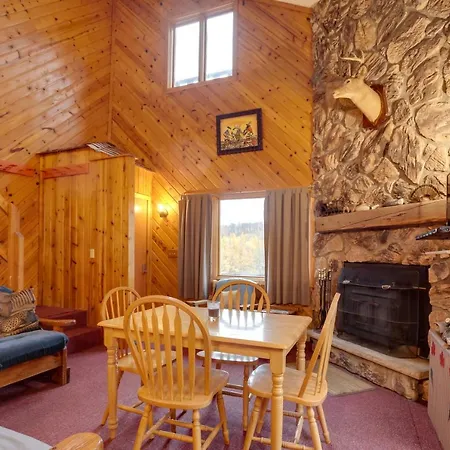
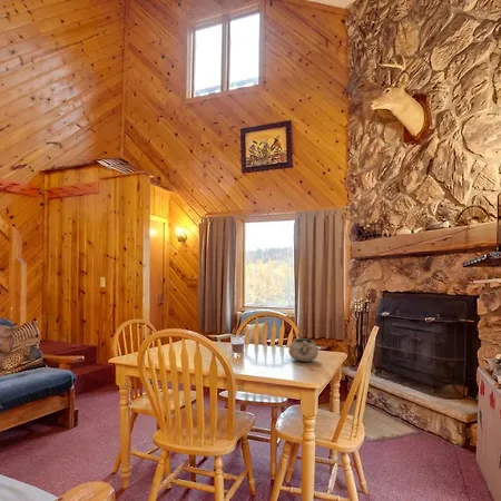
+ decorative bowl (303, 347)
